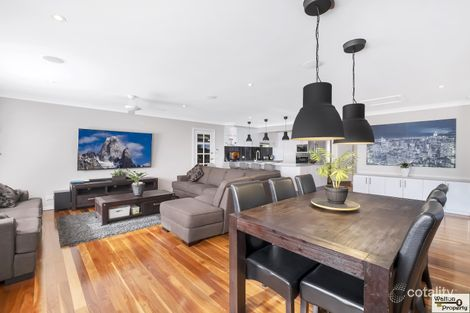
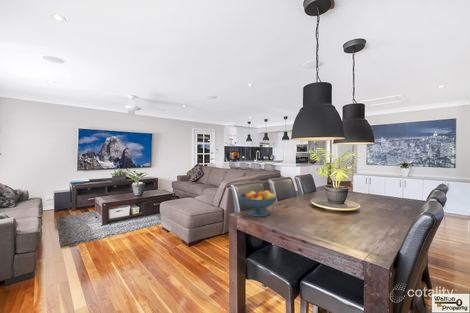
+ fruit bowl (257, 201)
